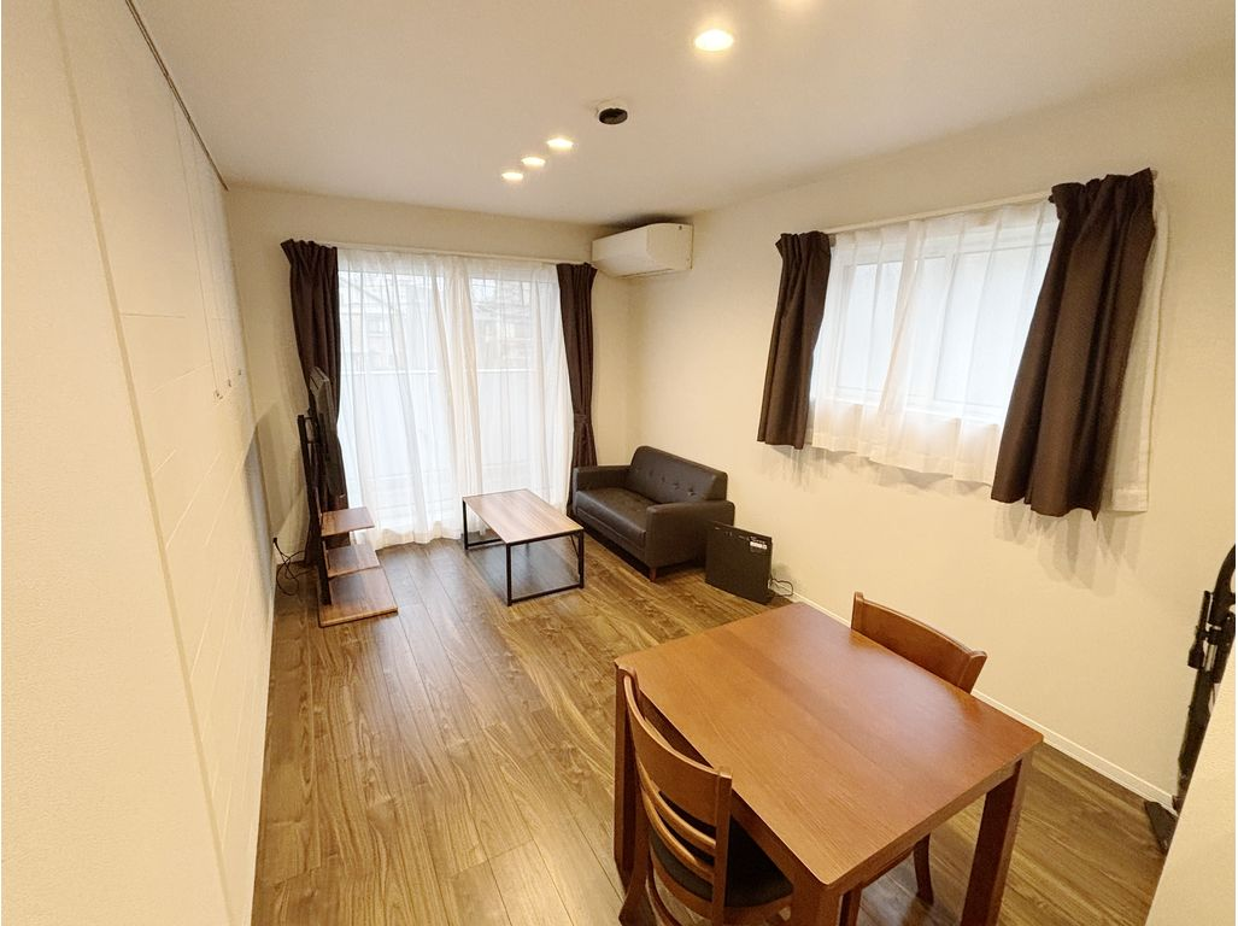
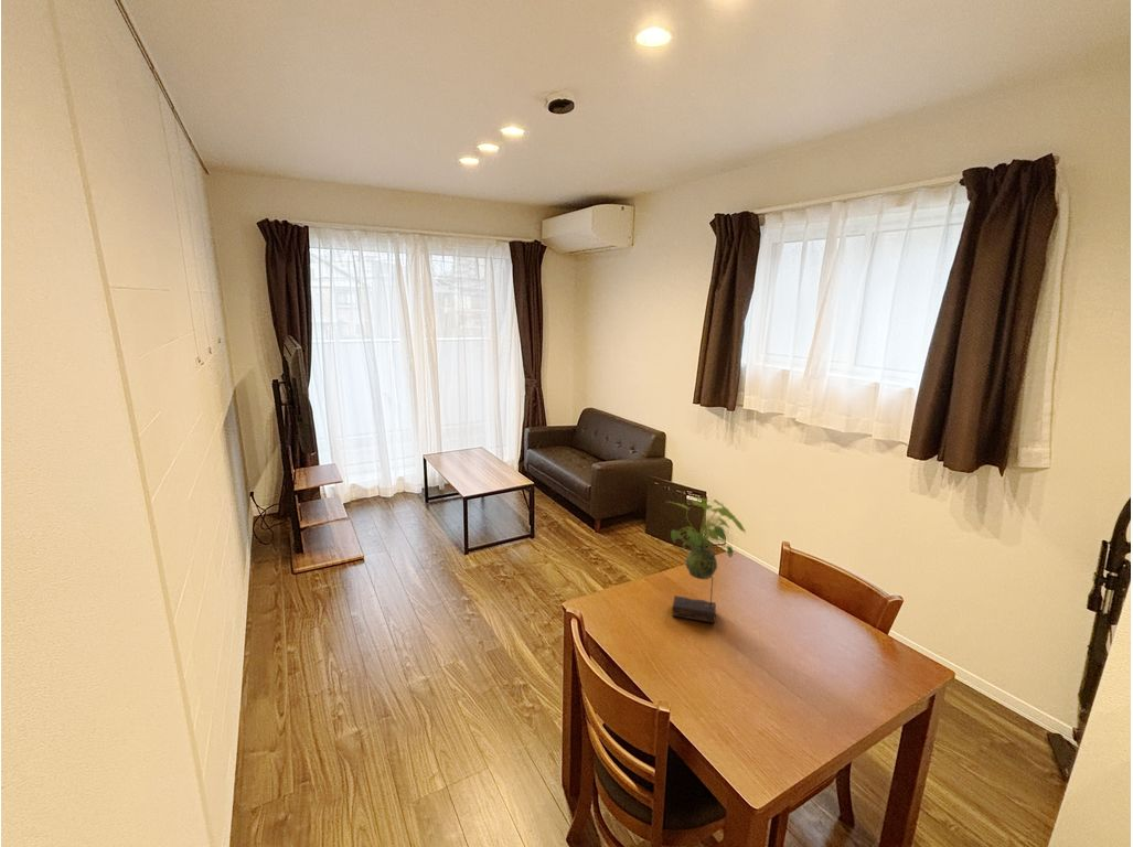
+ plant (702, 553)
